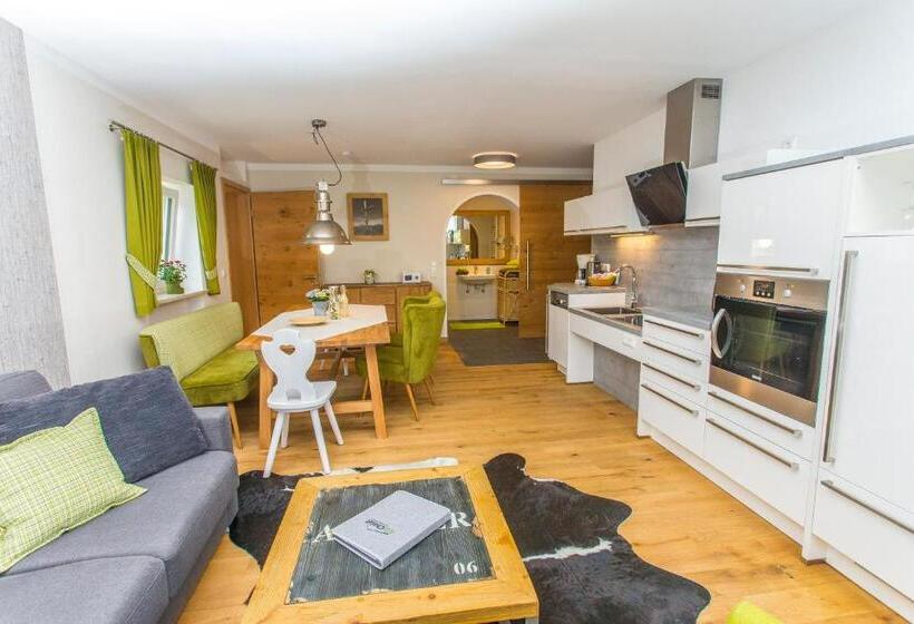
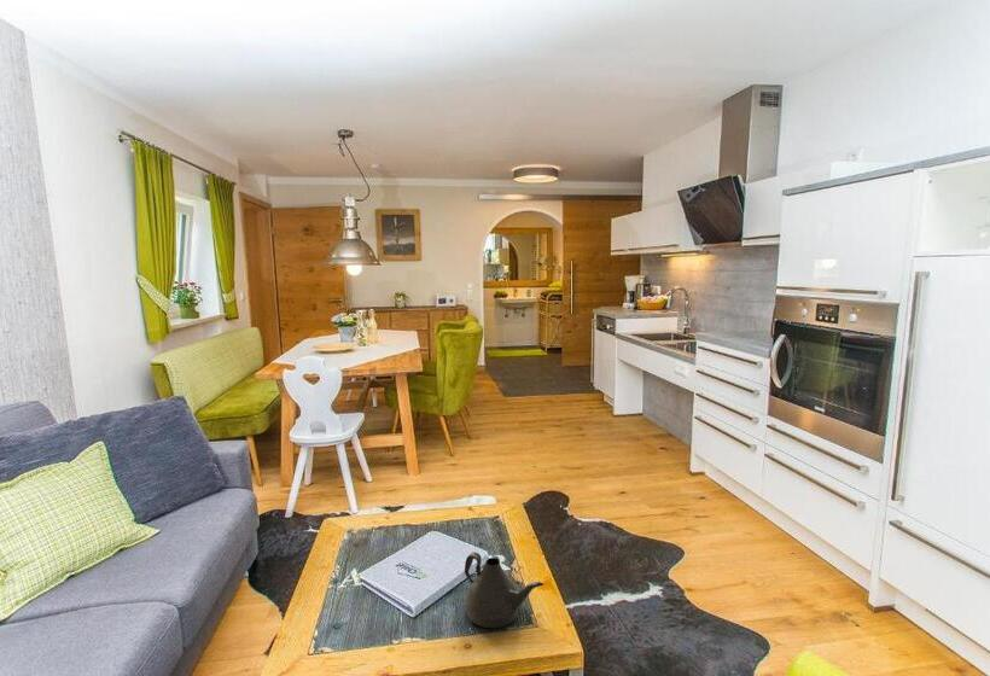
+ teapot (501, 590)
